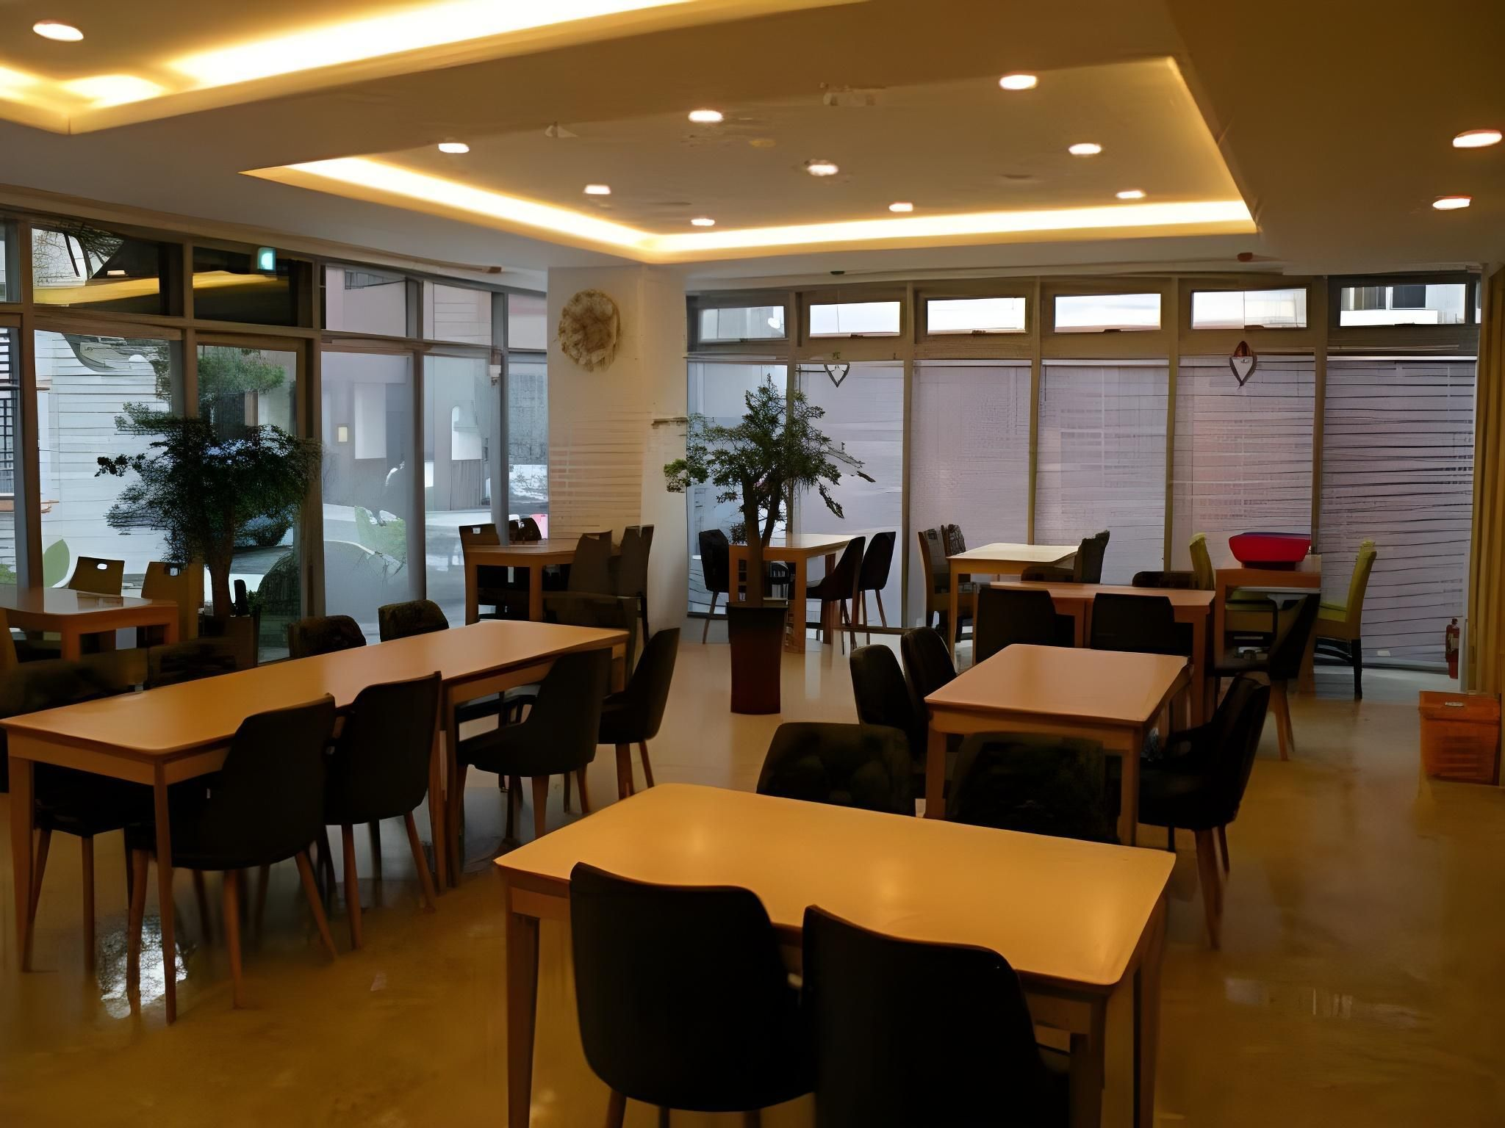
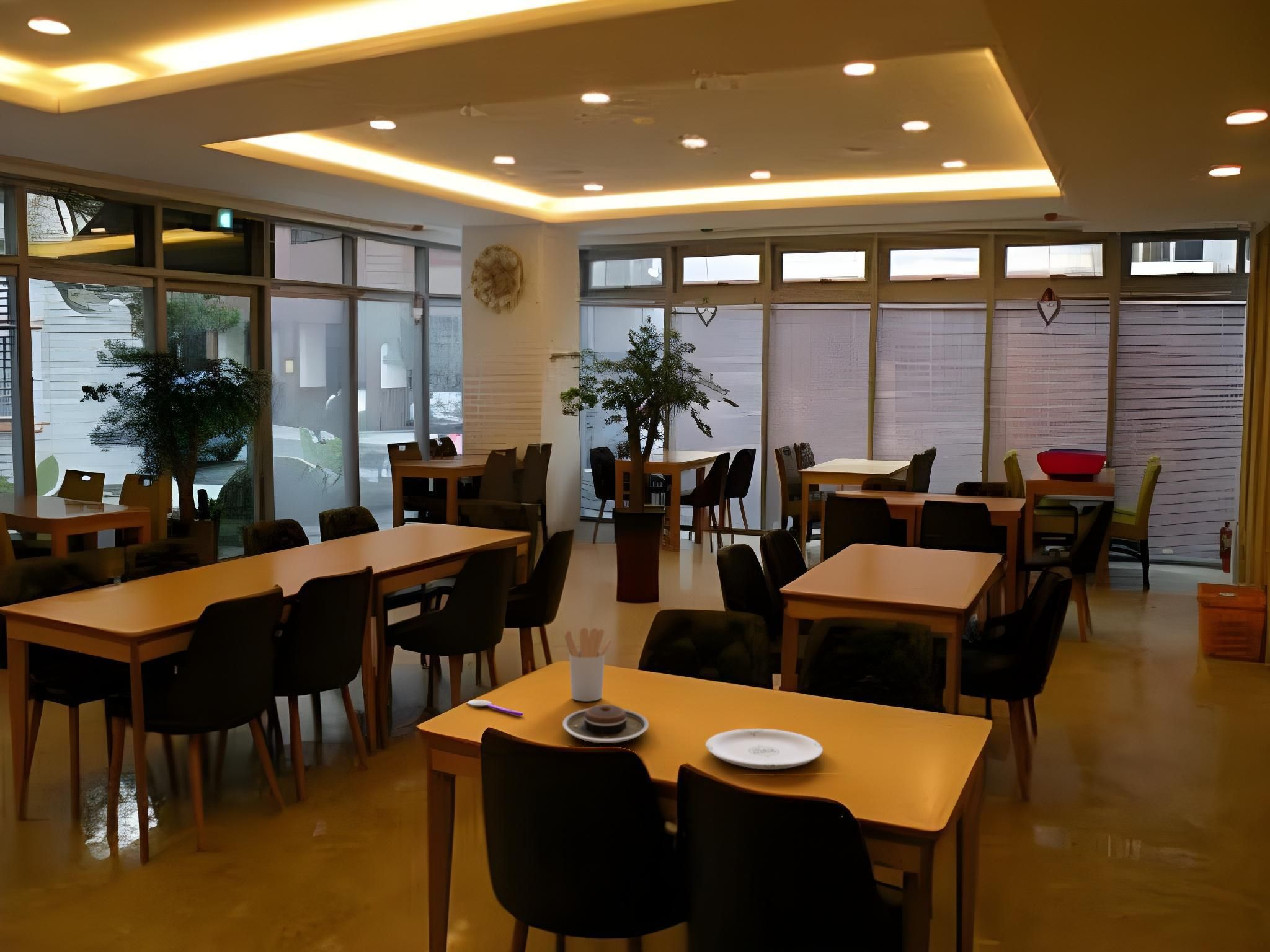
+ plate (763, 751)
+ plate (605, 721)
+ utensil holder (588, 662)
+ spoon (495, 707)
